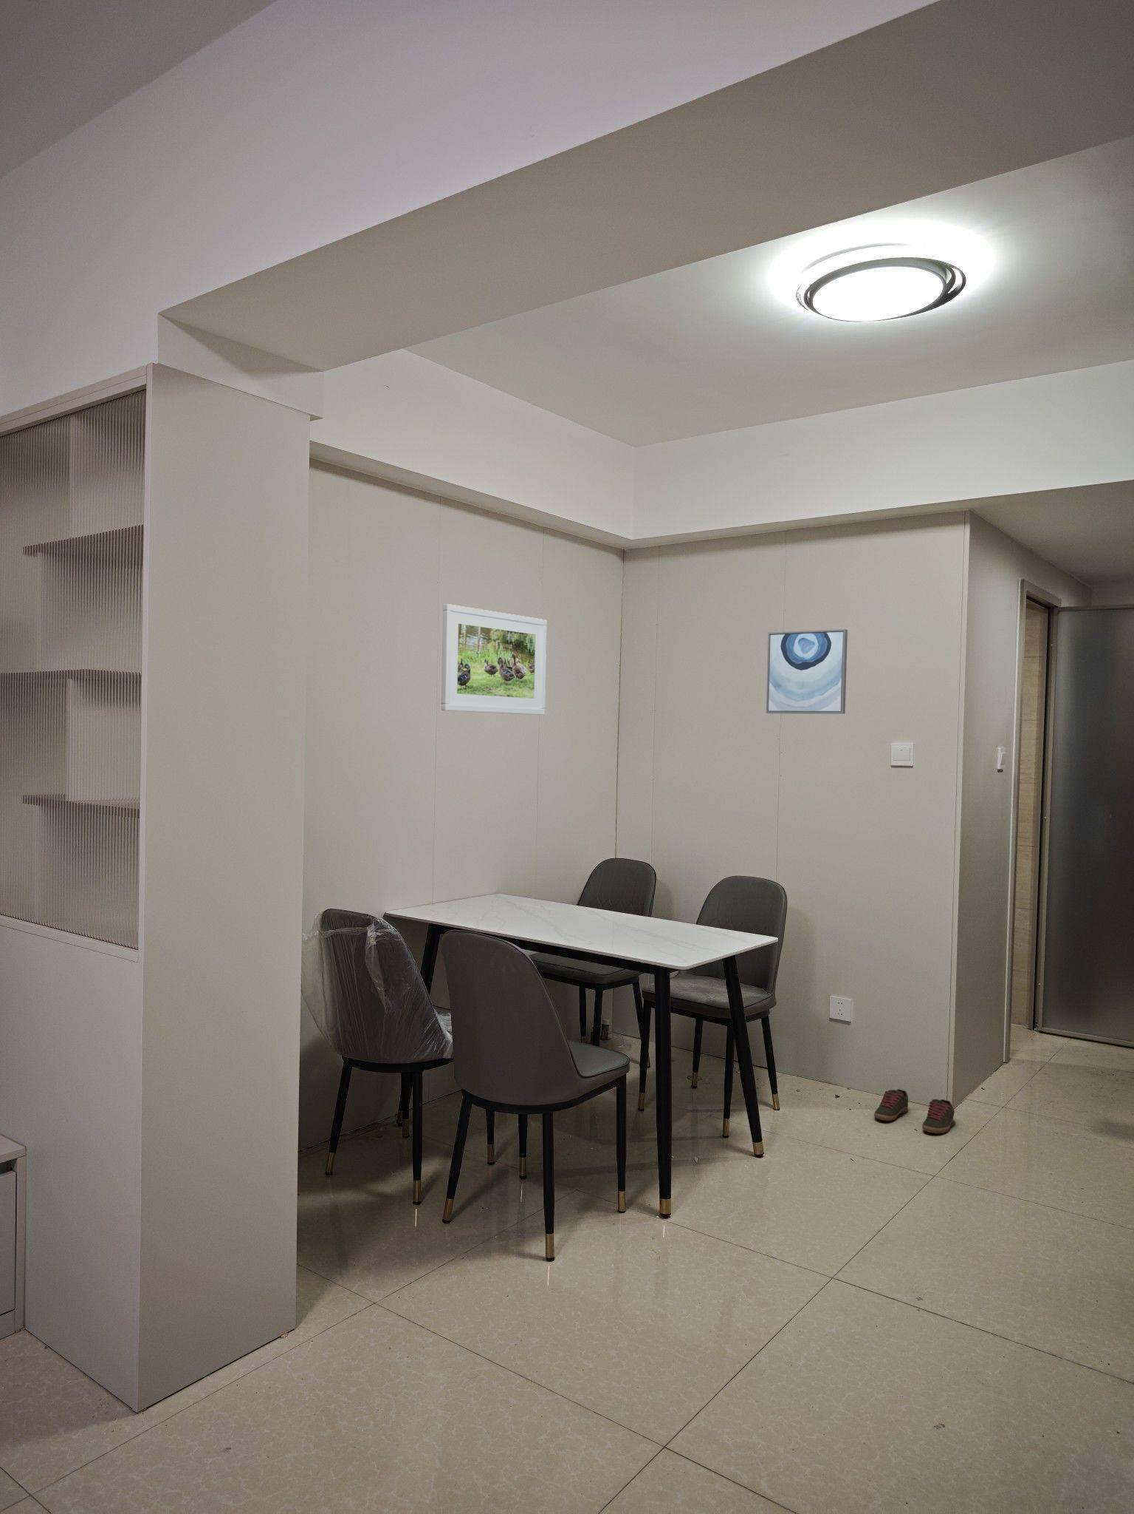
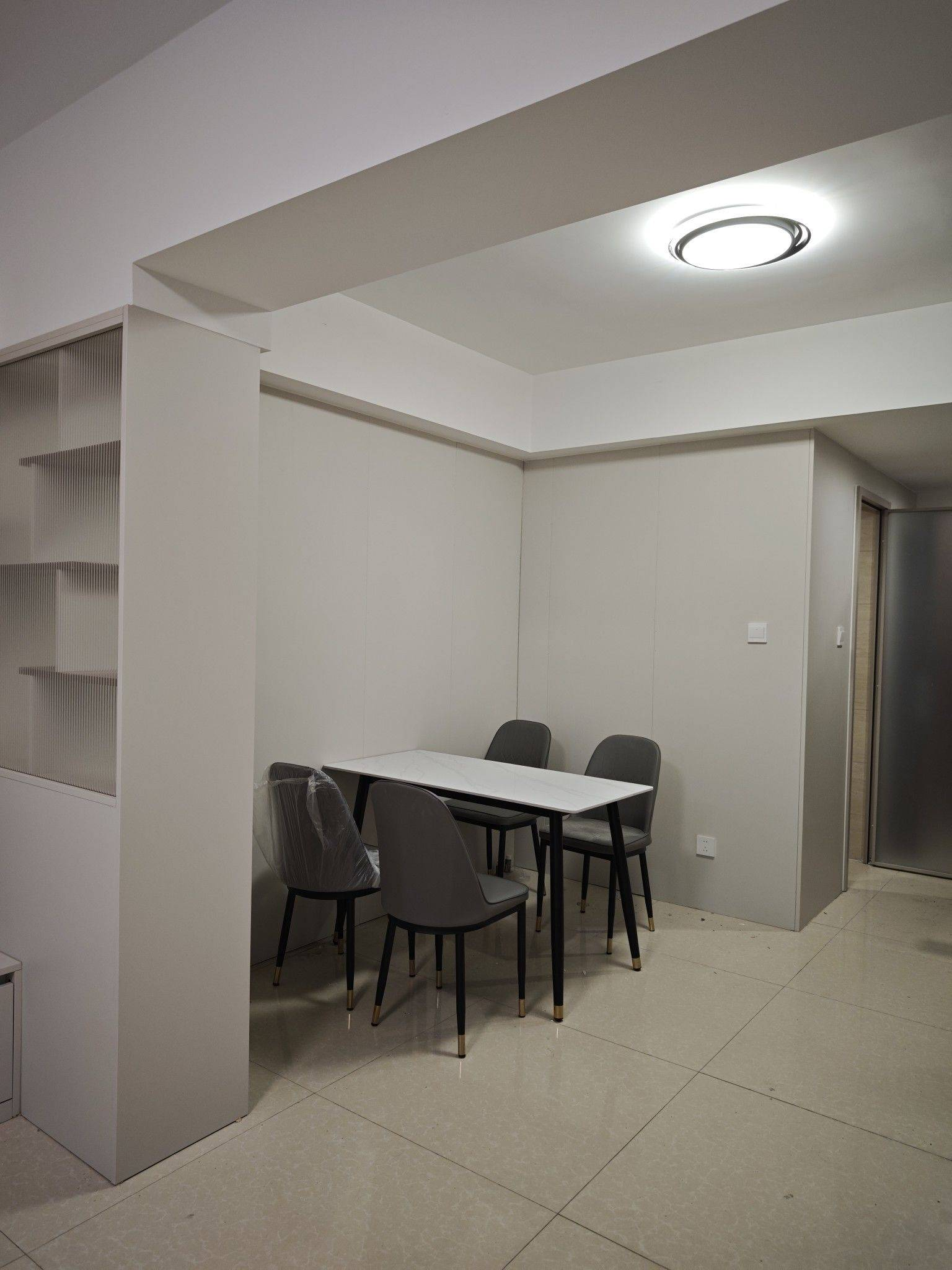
- shoe (908, 1107)
- wall art (805, 672)
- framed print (497, 663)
